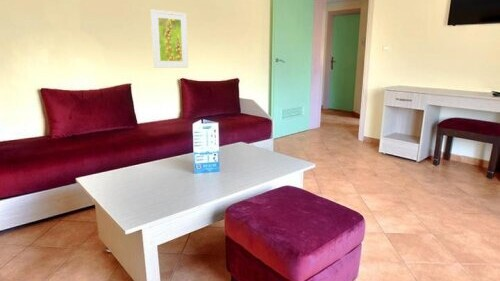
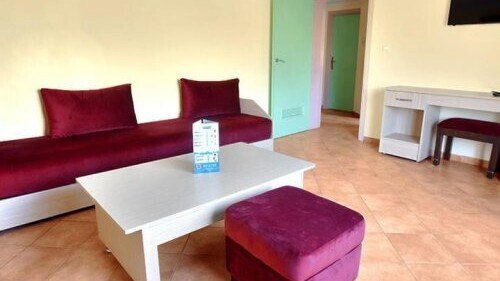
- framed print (170, 40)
